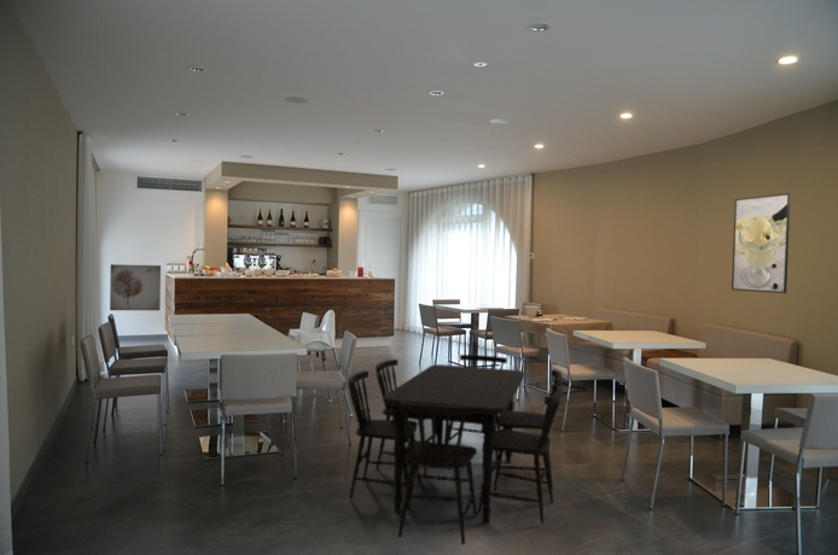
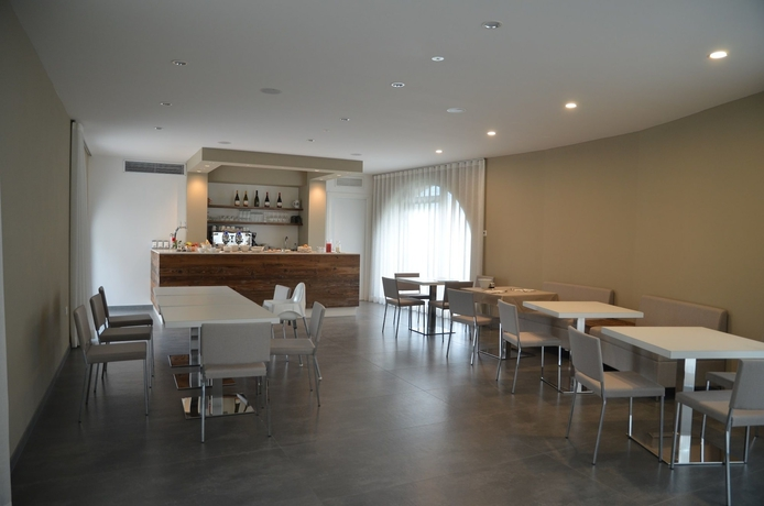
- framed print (760, 244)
- wall art (135, 287)
- dining table (459, 428)
